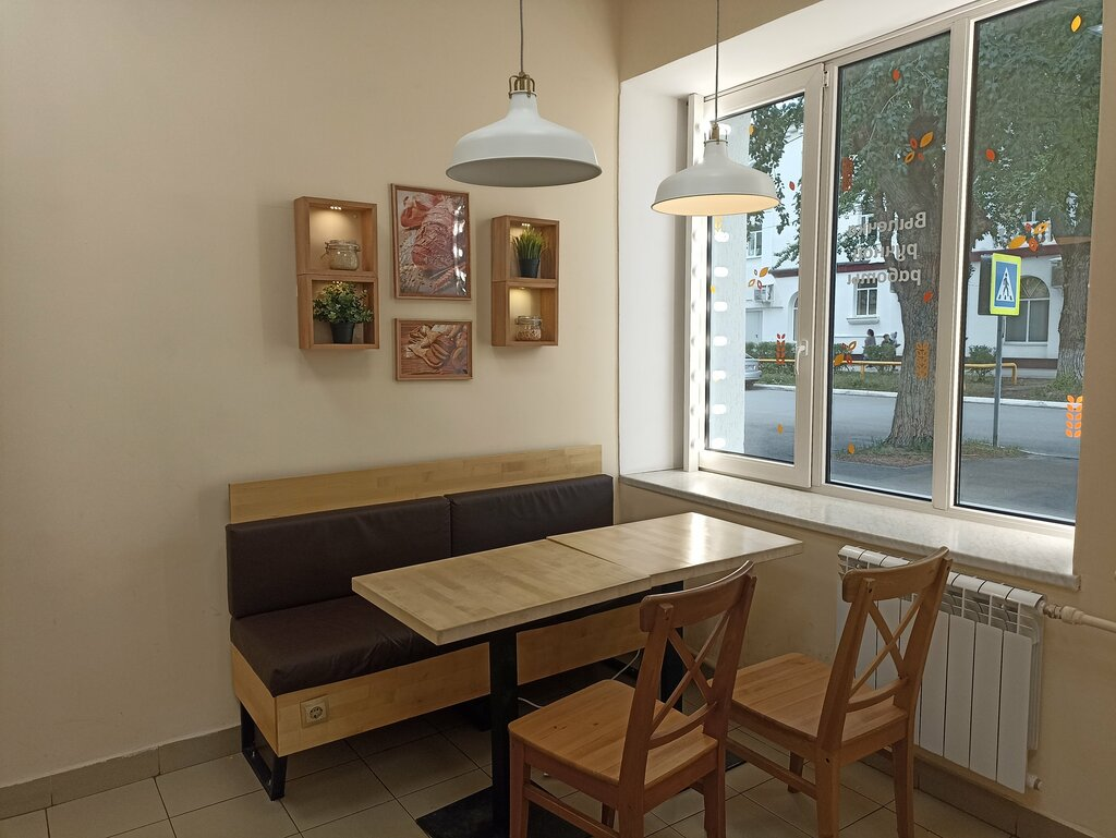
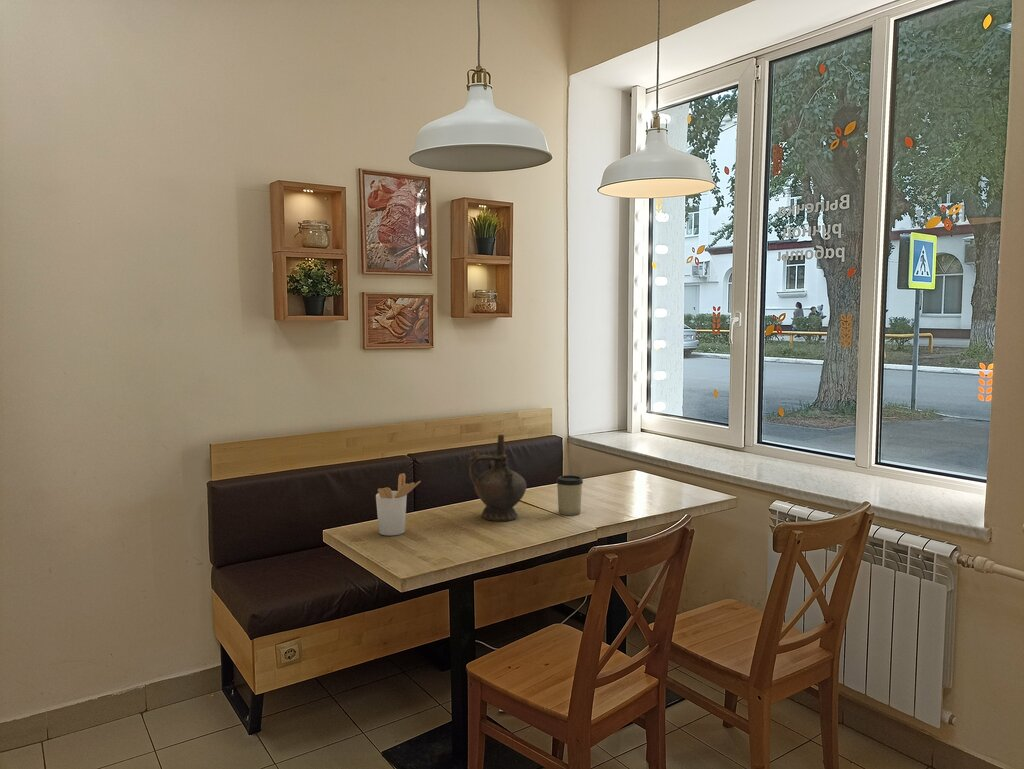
+ cup (569, 495)
+ ceremonial vessel (497, 476)
+ utensil holder (397, 505)
